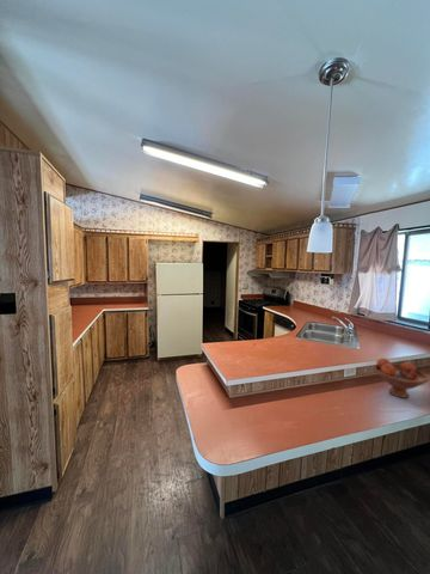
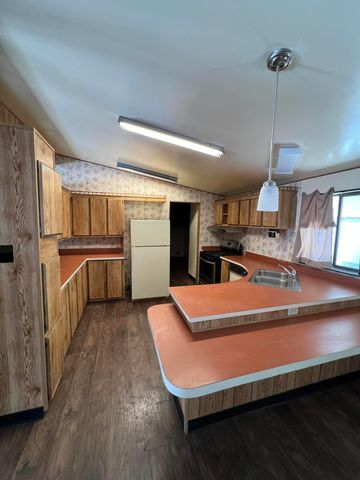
- fruit bowl (399, 378)
